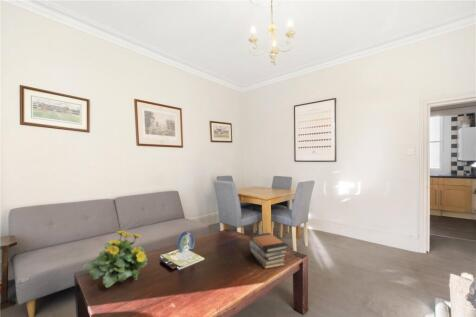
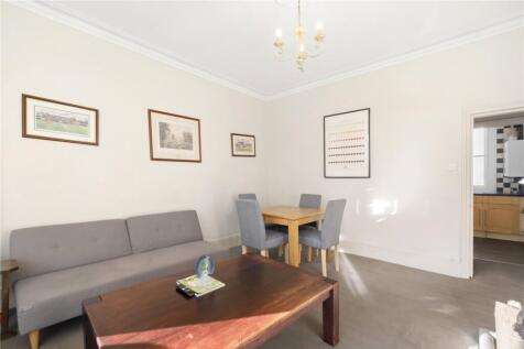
- flowering plant (118, 257)
- book stack (267, 249)
